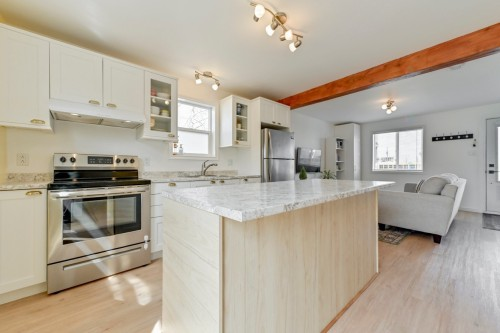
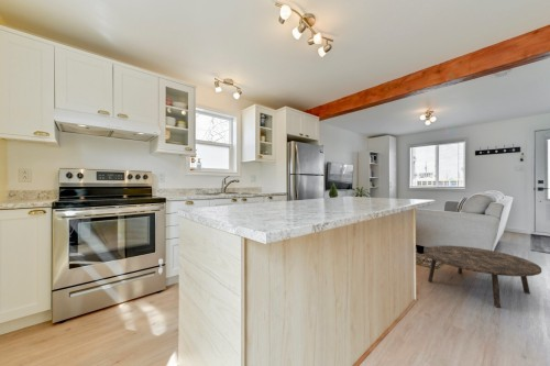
+ coffee table (475, 270)
